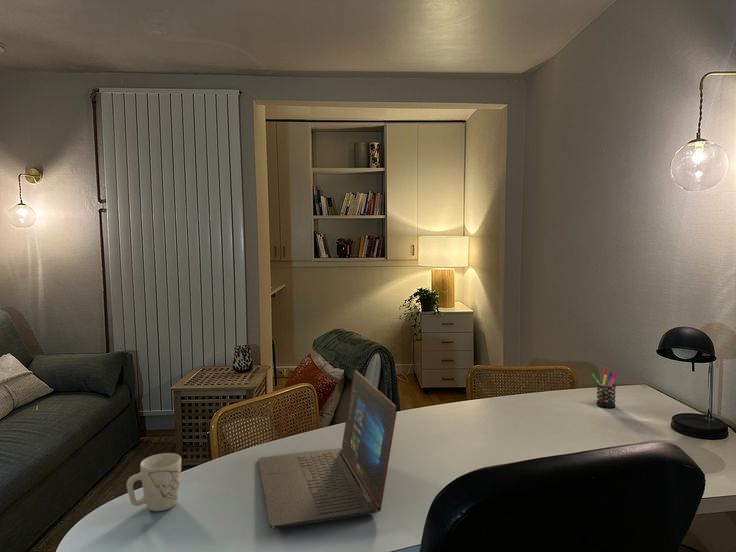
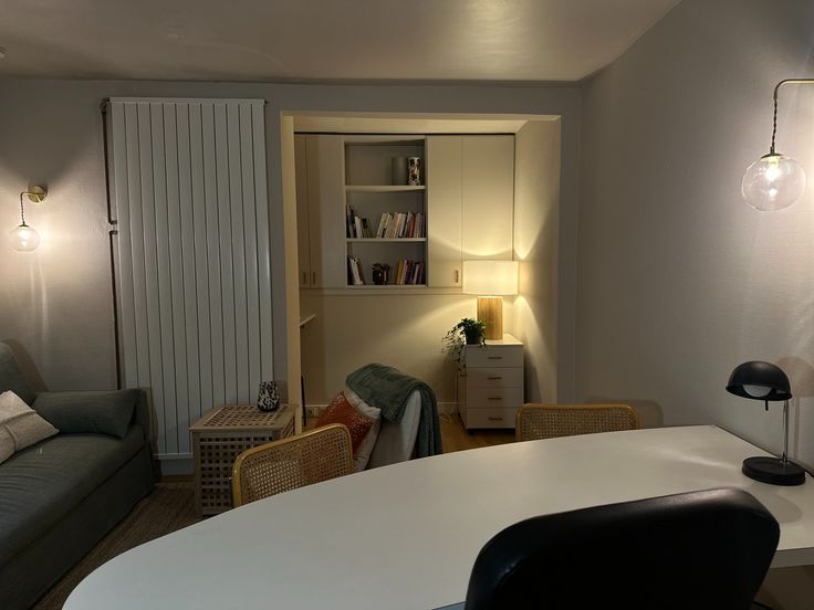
- mug (154, 484)
- pen holder (603, 386)
- laptop (319, 450)
